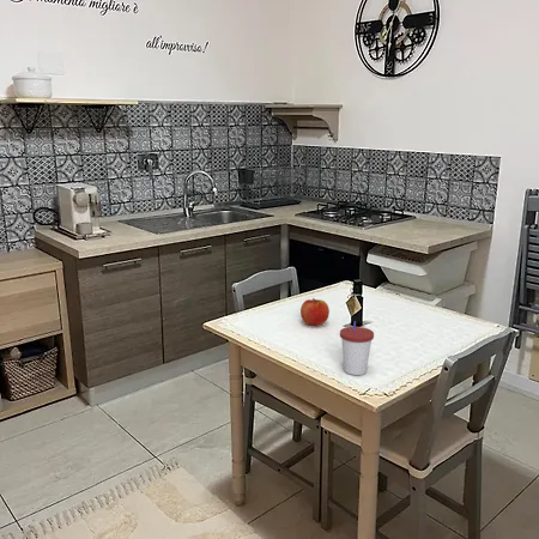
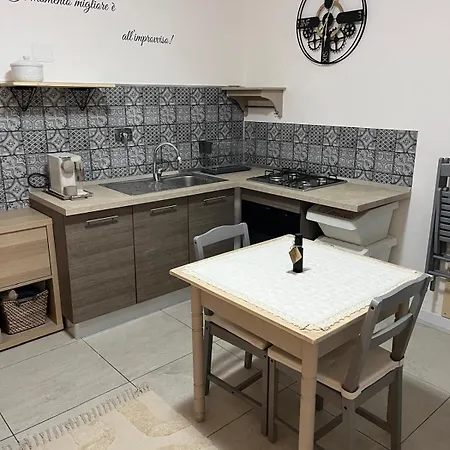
- cup (356, 346)
- fruit (314, 310)
